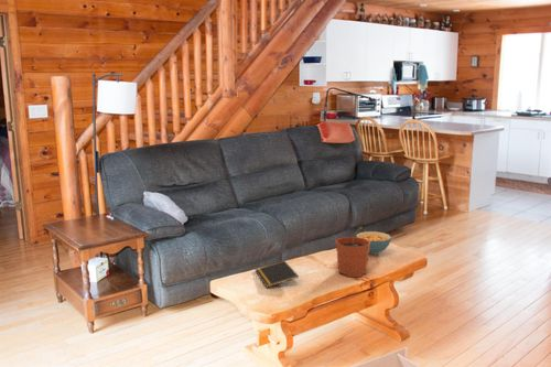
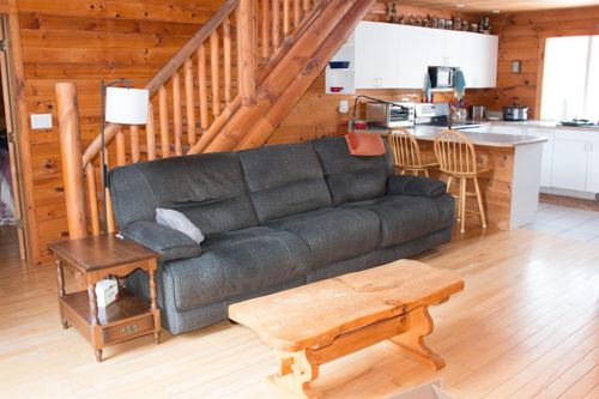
- notepad (276, 273)
- cereal bowl (372, 244)
- plant pot (353, 249)
